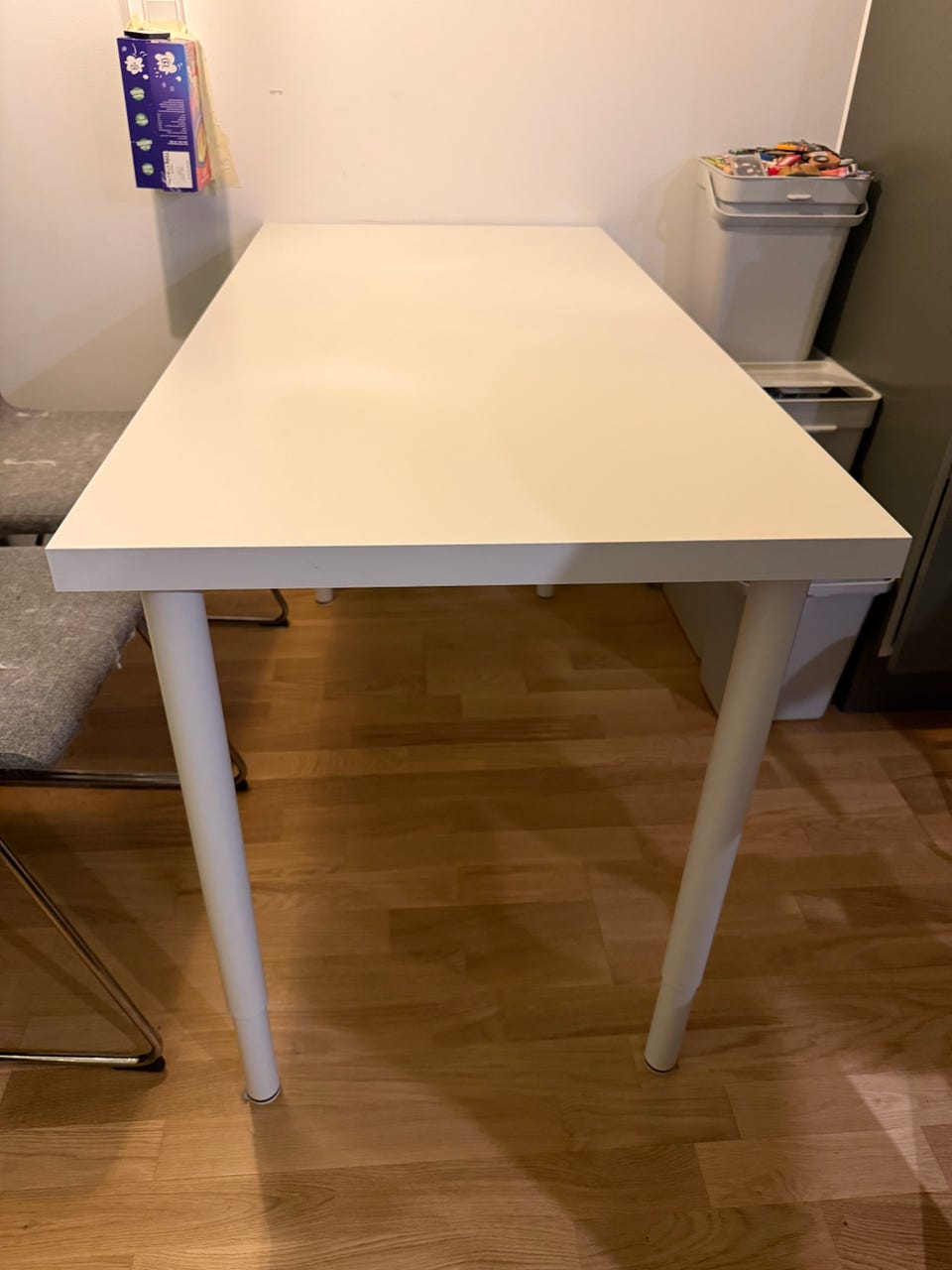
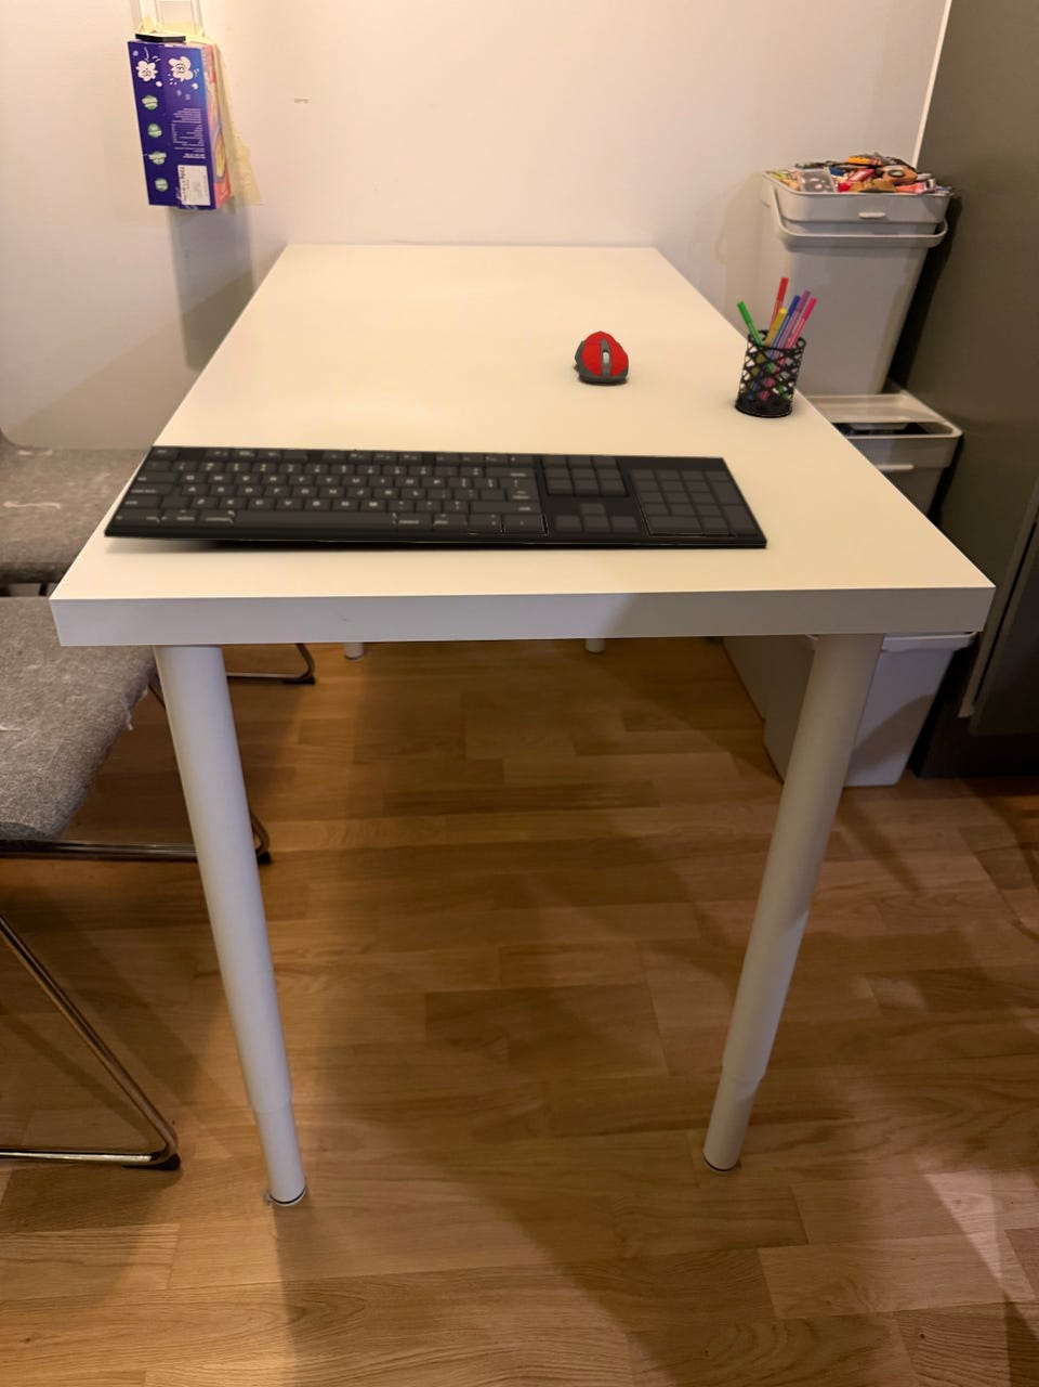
+ pen holder (767, 346)
+ keyboard (444, 494)
+ computer mouse (601, 354)
